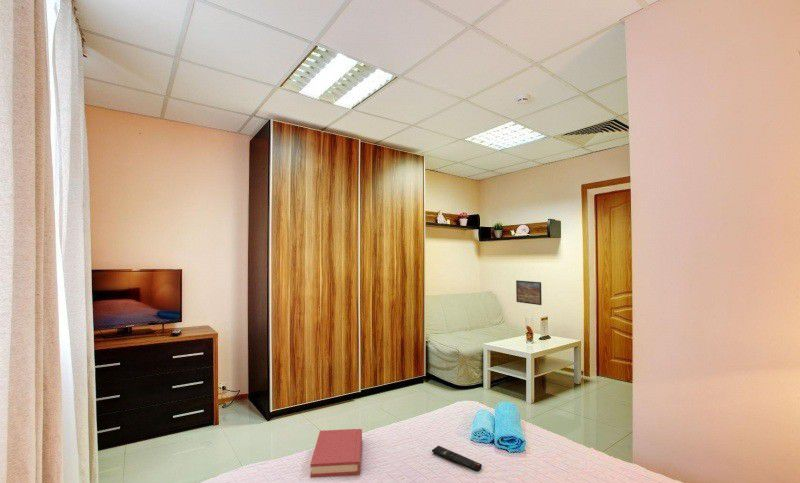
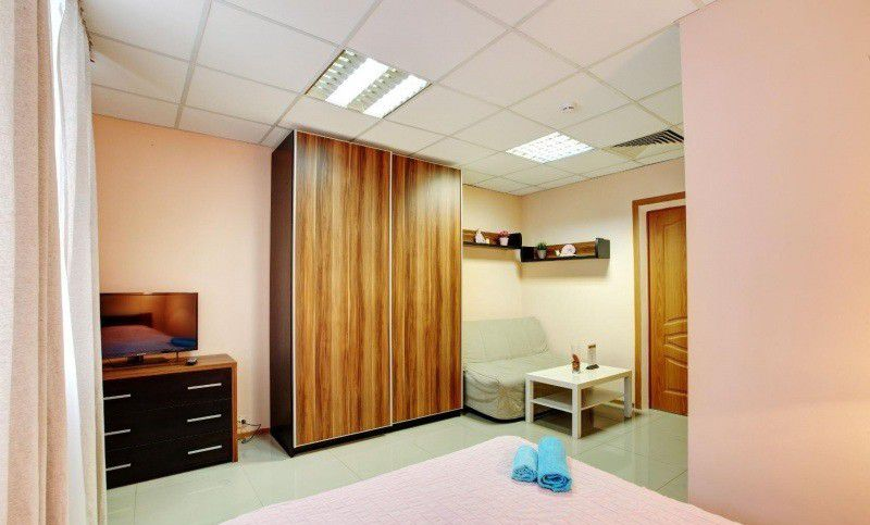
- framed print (528, 292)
- hardback book (338, 450)
- remote control (456, 458)
